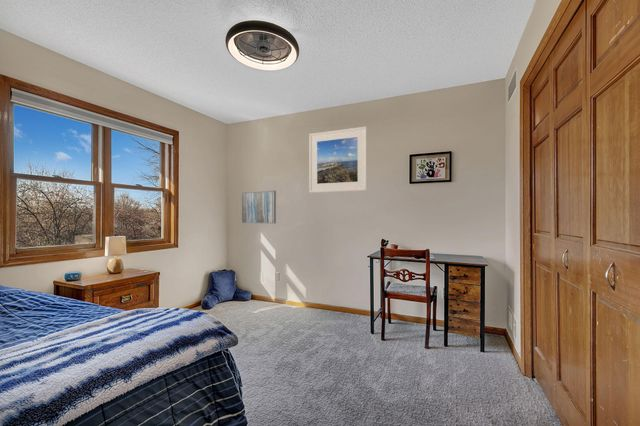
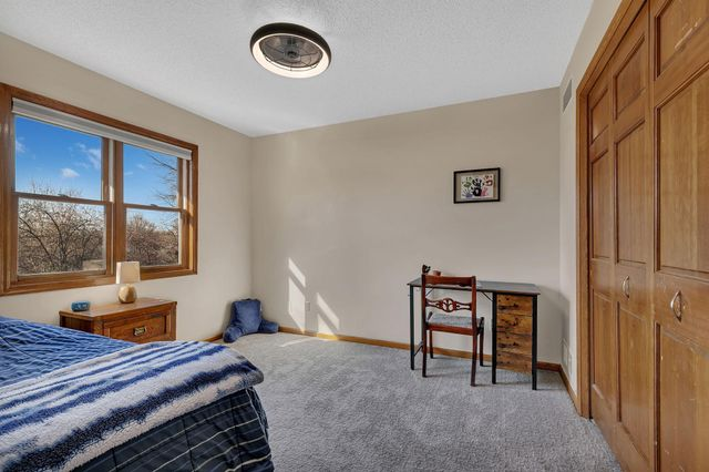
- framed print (336, 161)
- wall art (258, 207)
